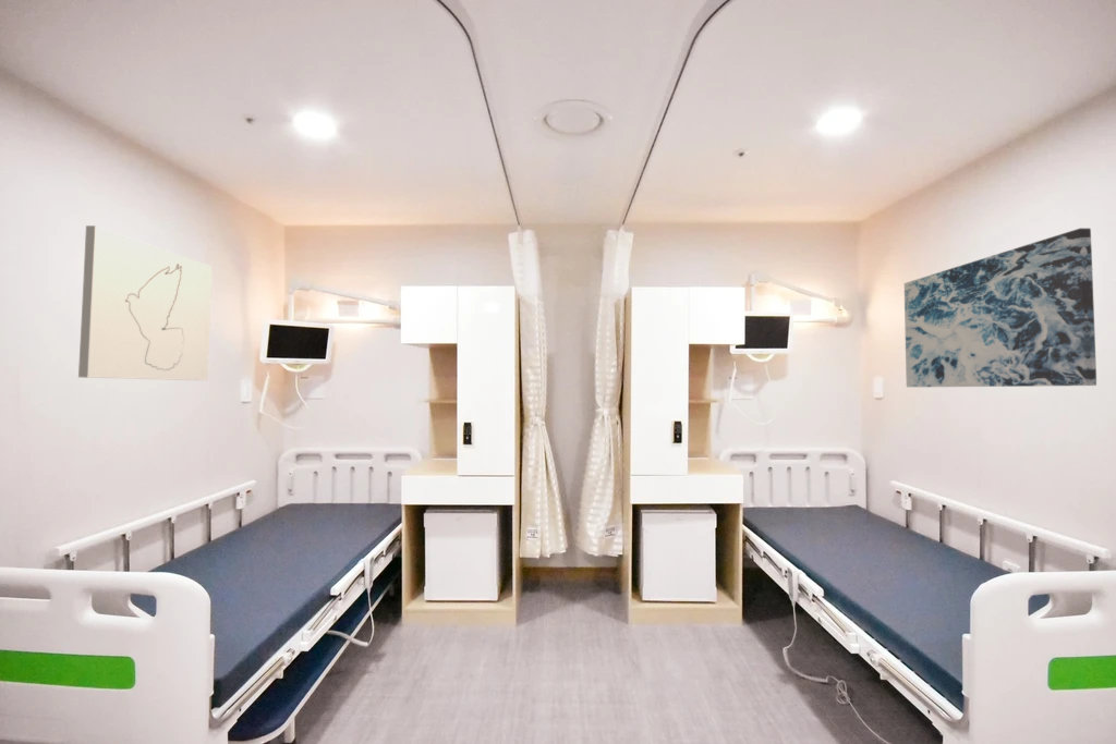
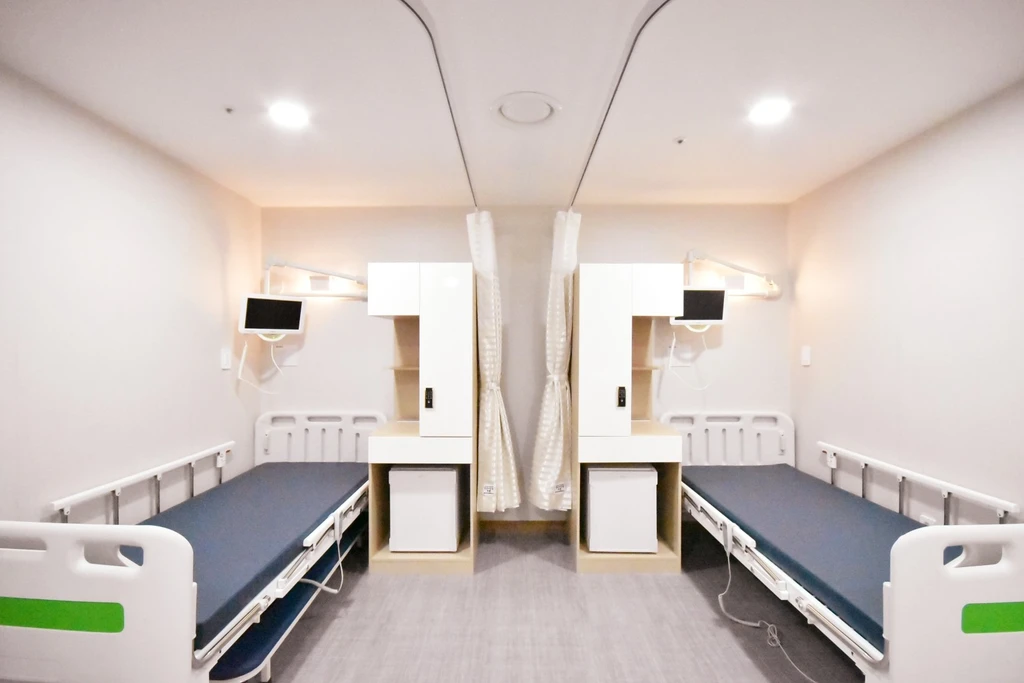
- wall art (980, 324)
- wall art (155, 314)
